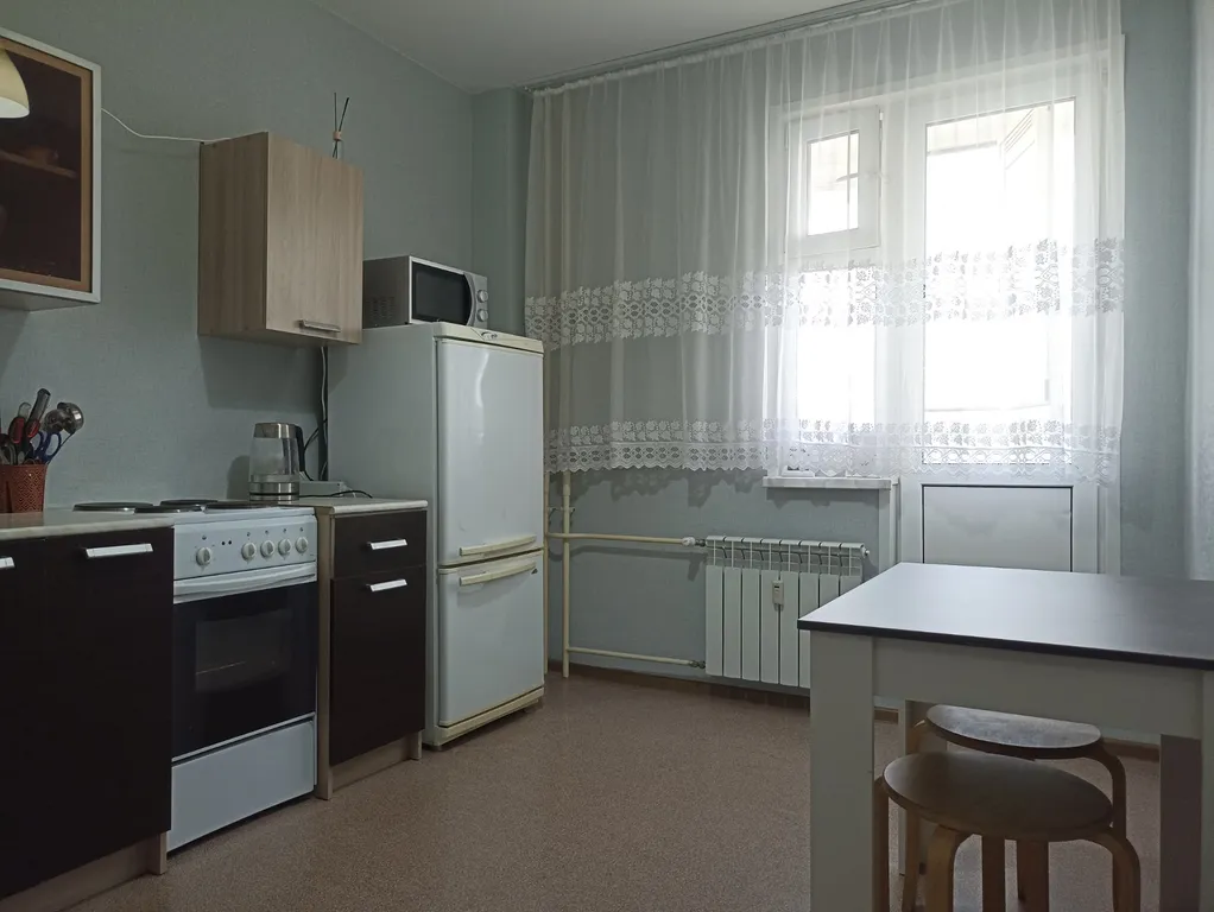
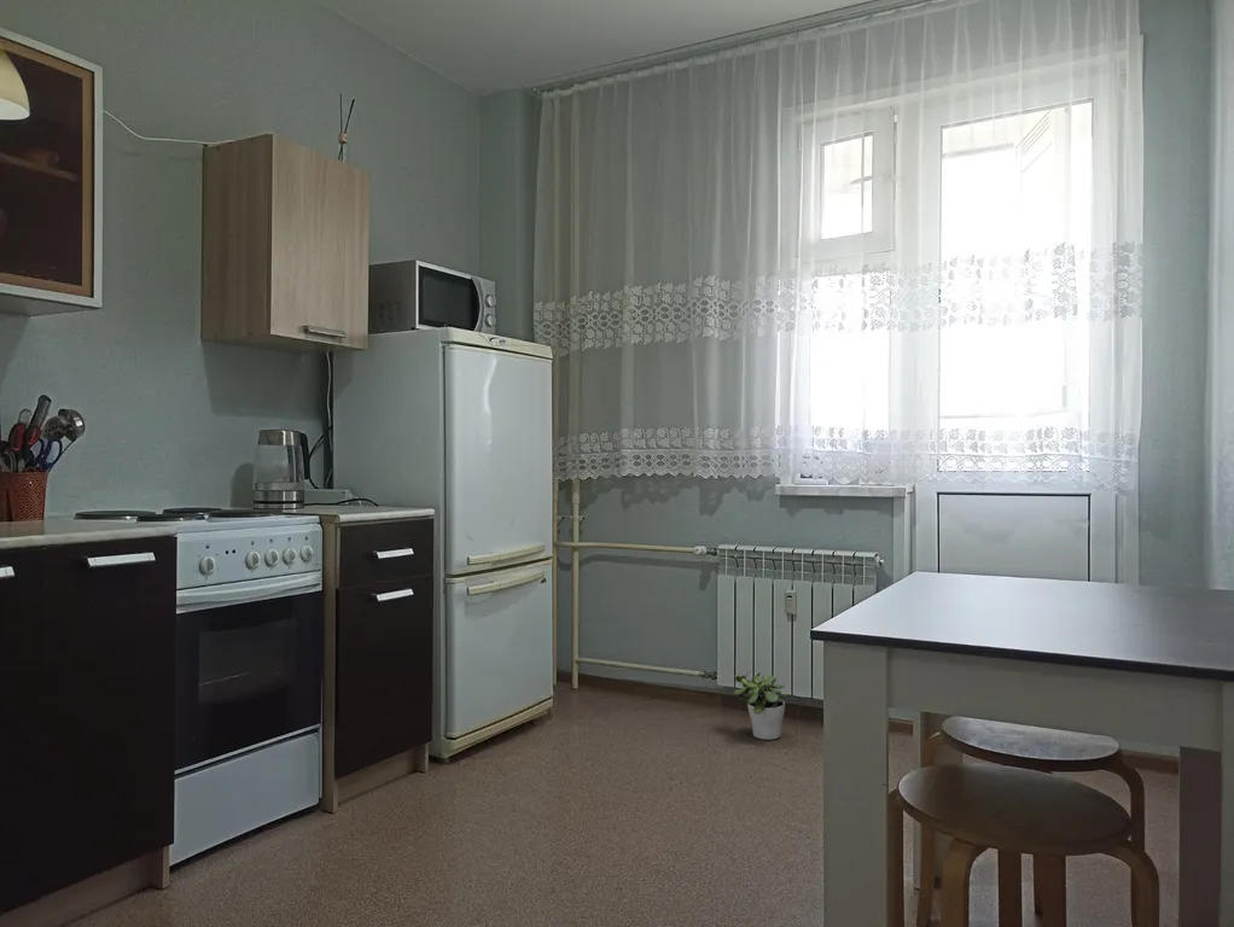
+ potted plant (757, 704)
